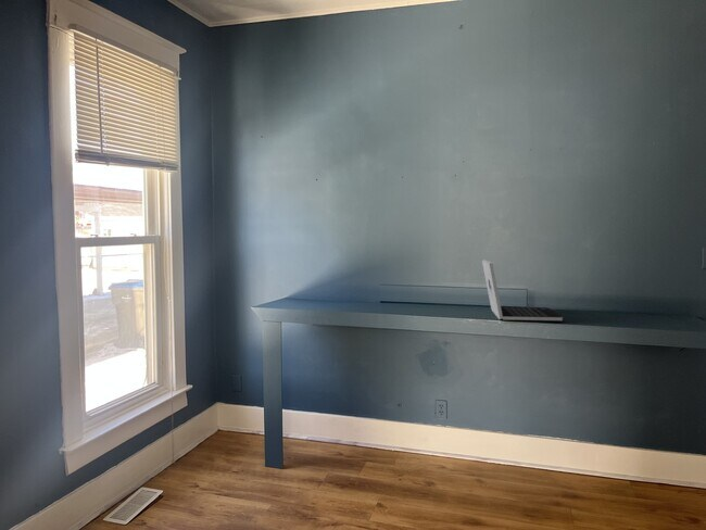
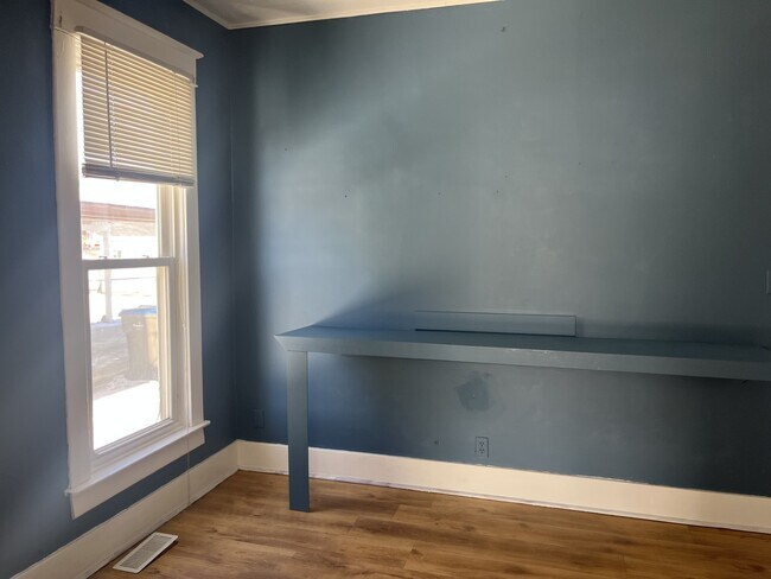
- laptop (519, 307)
